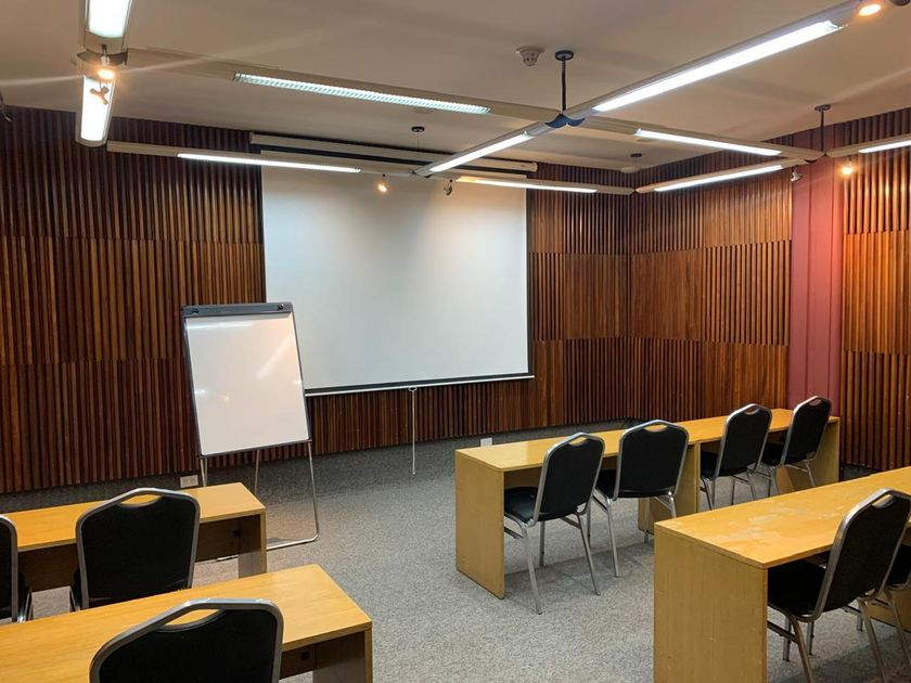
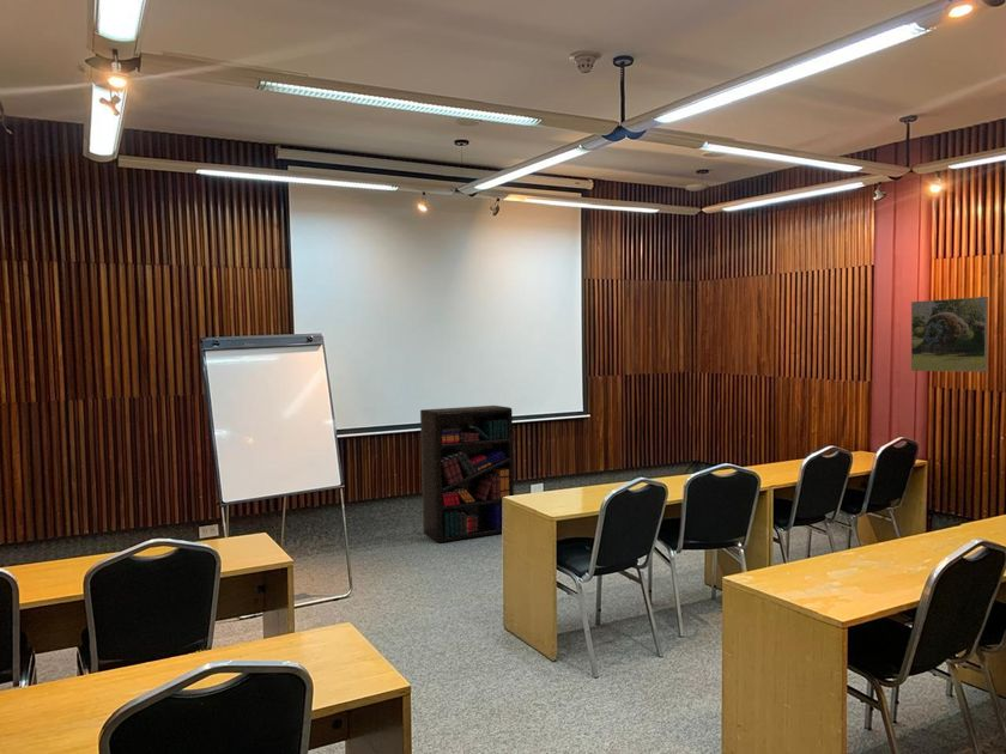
+ bookshelf (467, 470)
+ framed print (947, 335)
